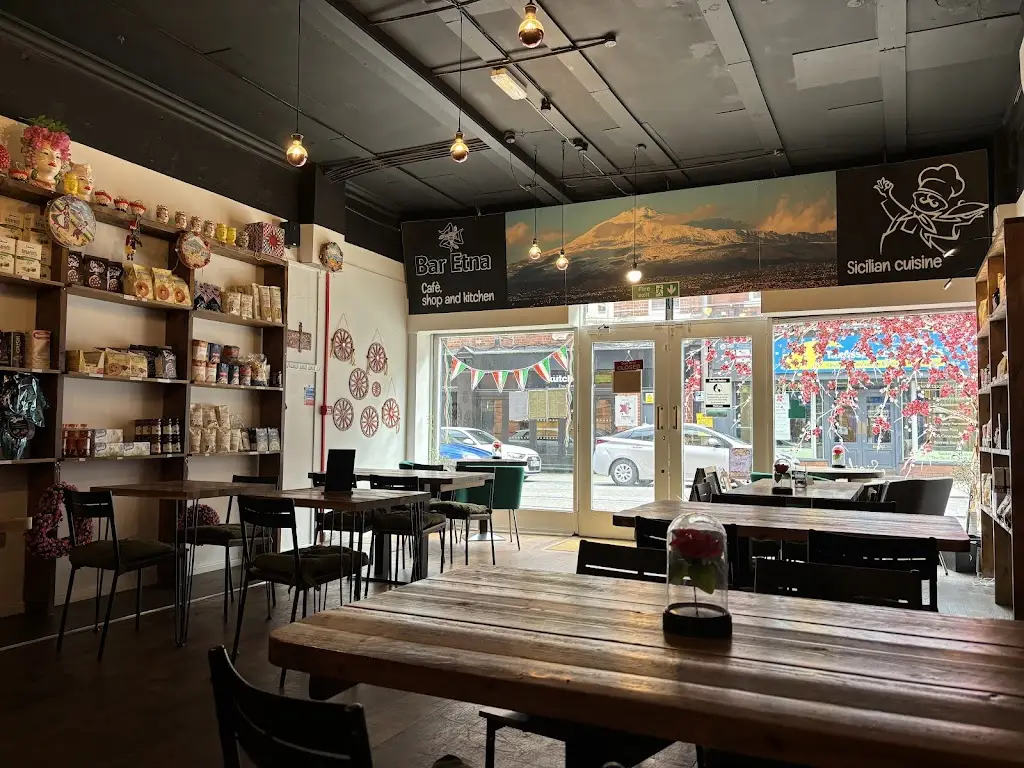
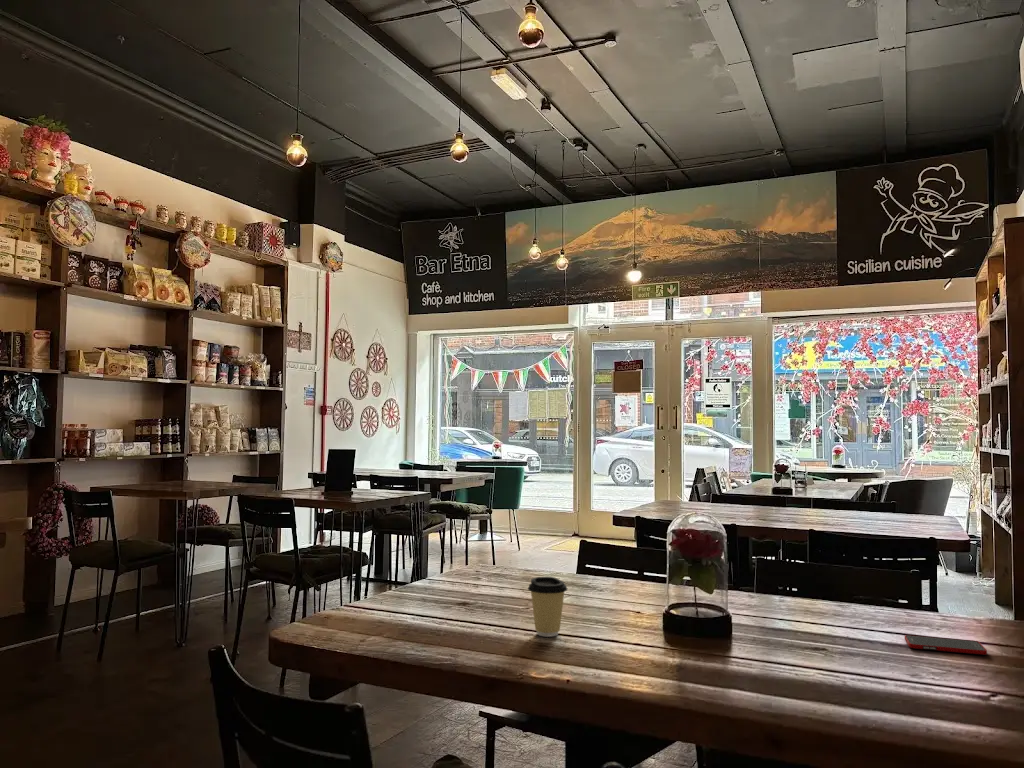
+ coffee cup (547, 606)
+ cell phone (944, 644)
